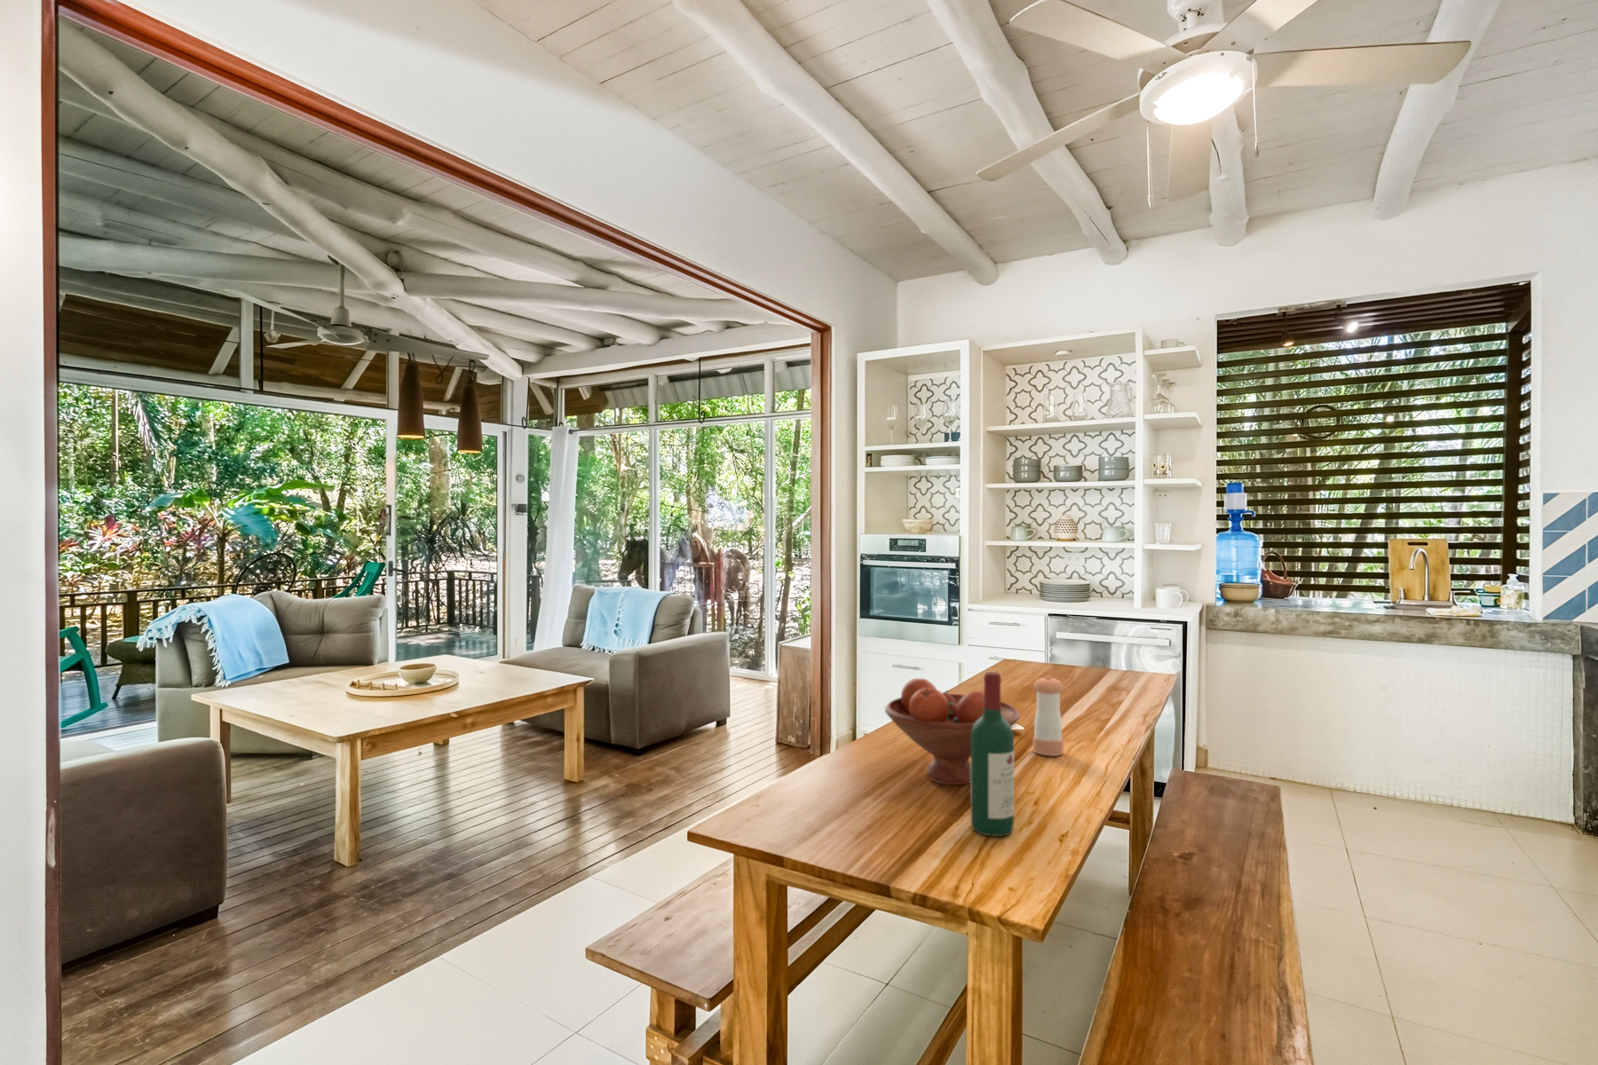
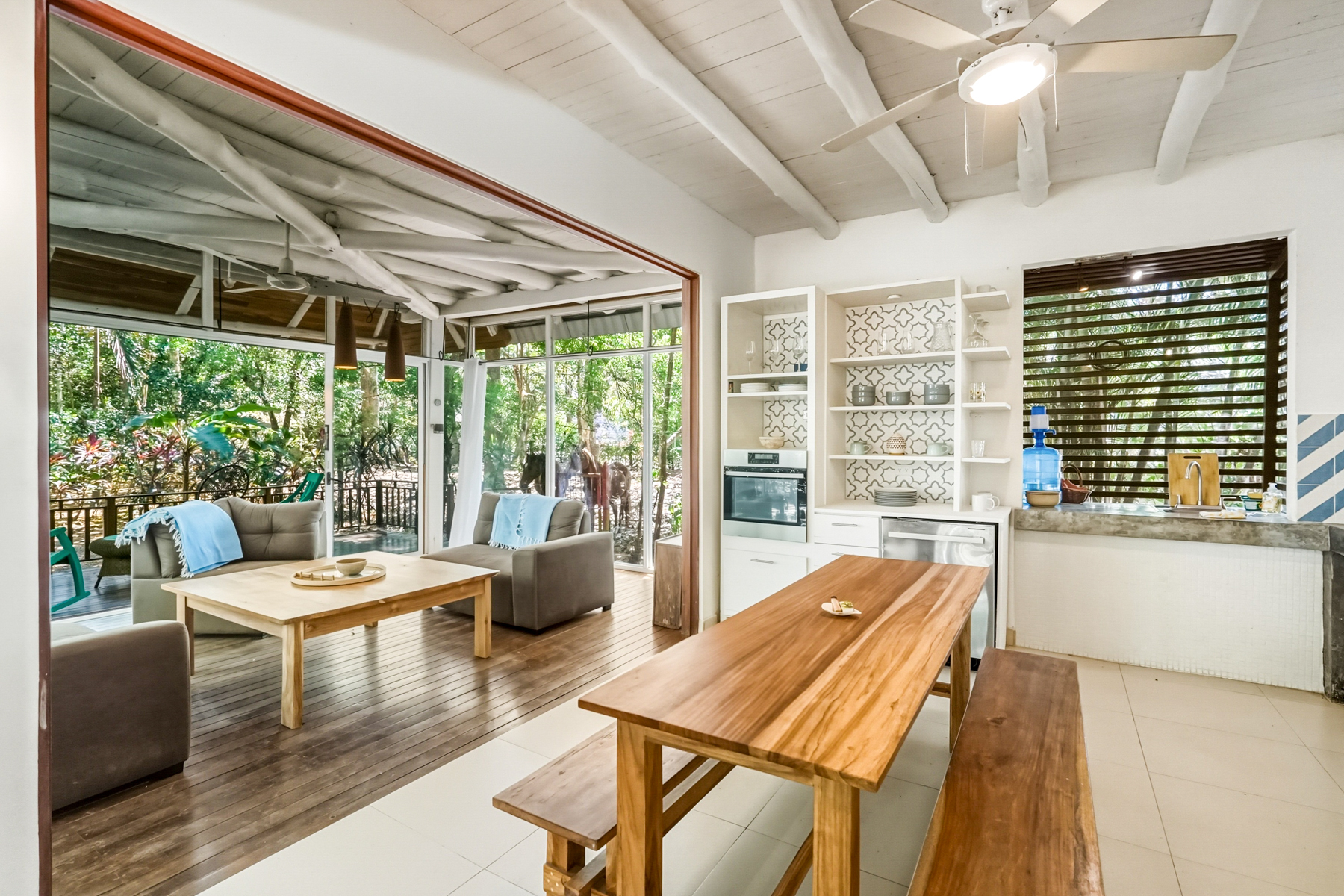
- fruit bowl (951, 730)
- wine bottle (992, 751)
- pepper shaker (1047, 713)
